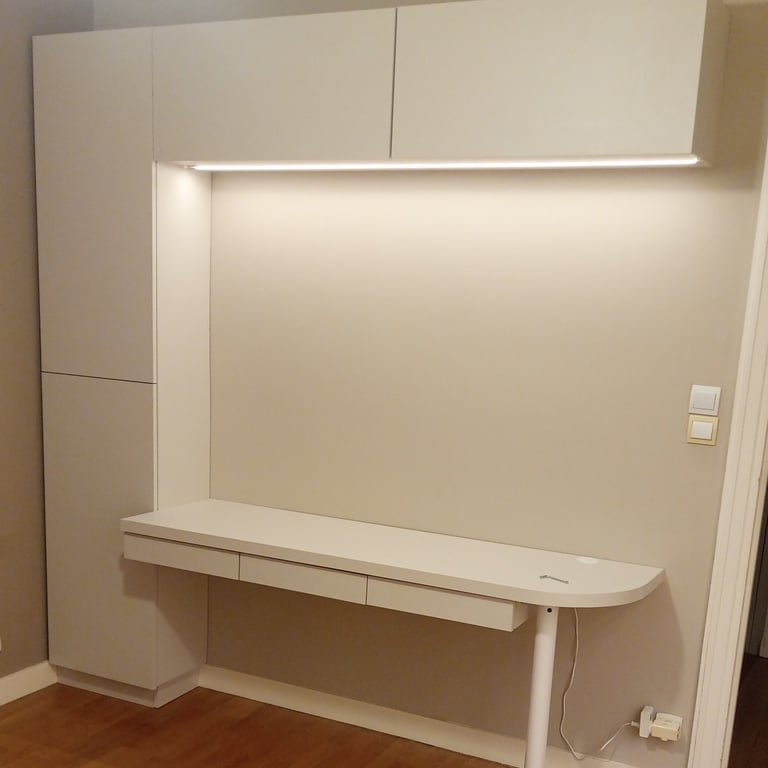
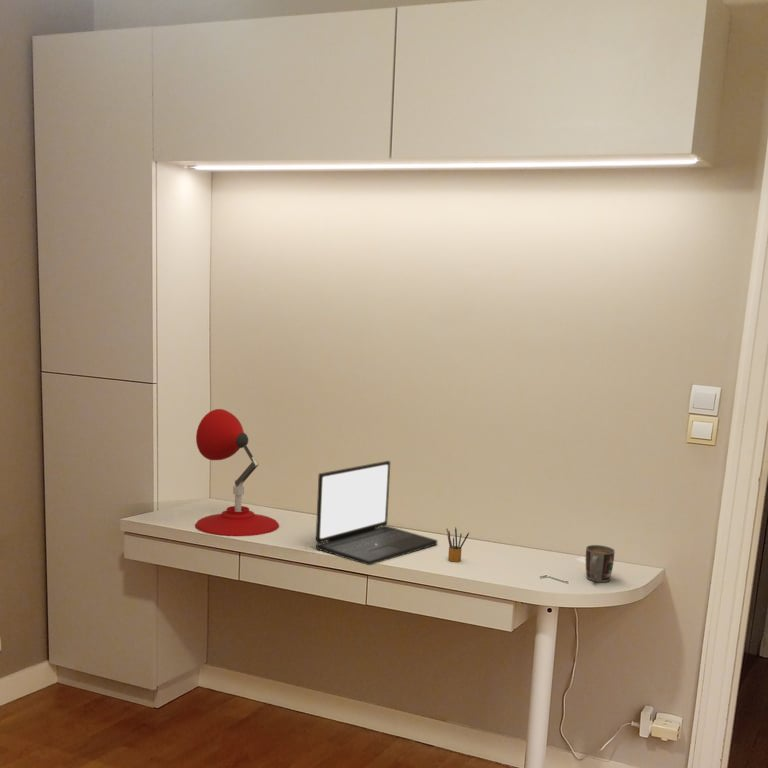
+ pencil box (456, 544)
+ laptop (379, 509)
+ desk lamp (242, 473)
+ mug (597, 565)
